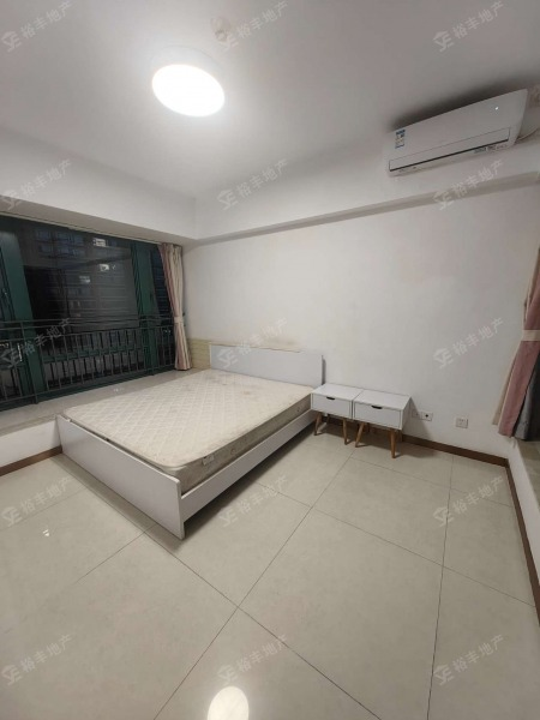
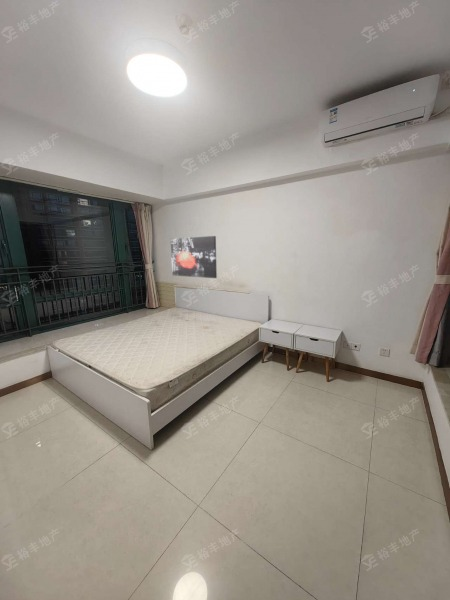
+ wall art (192, 257)
